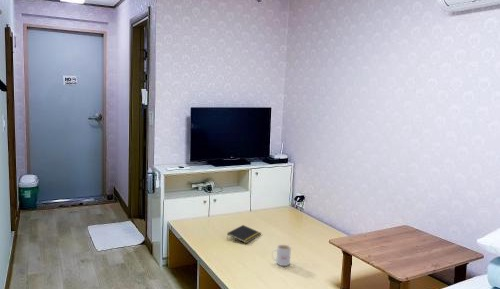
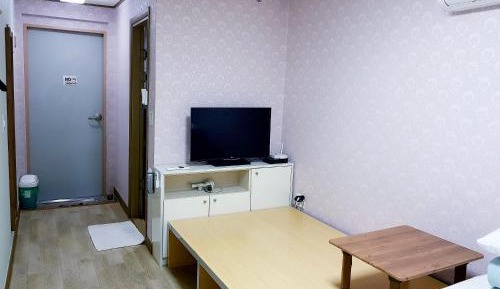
- mug (280, 255)
- notepad (244, 233)
